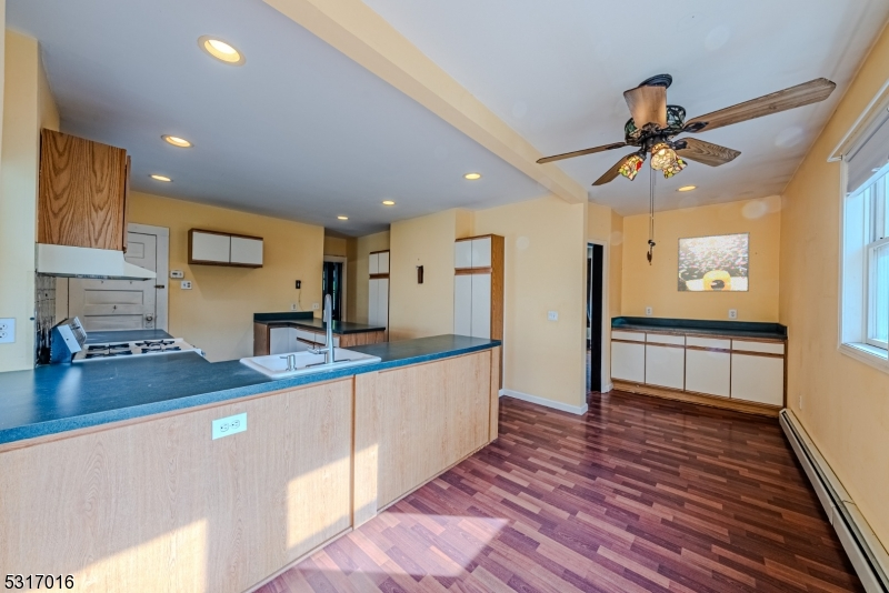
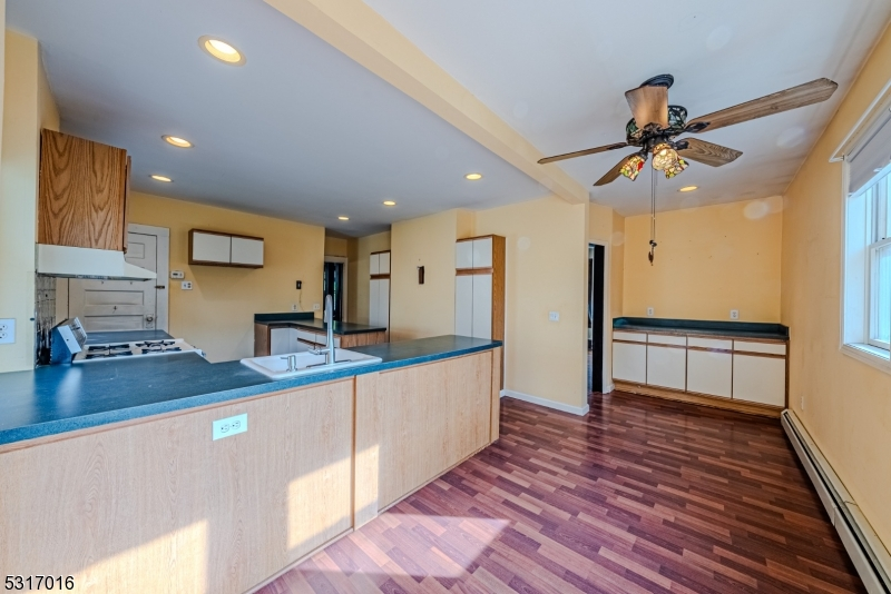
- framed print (711, 263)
